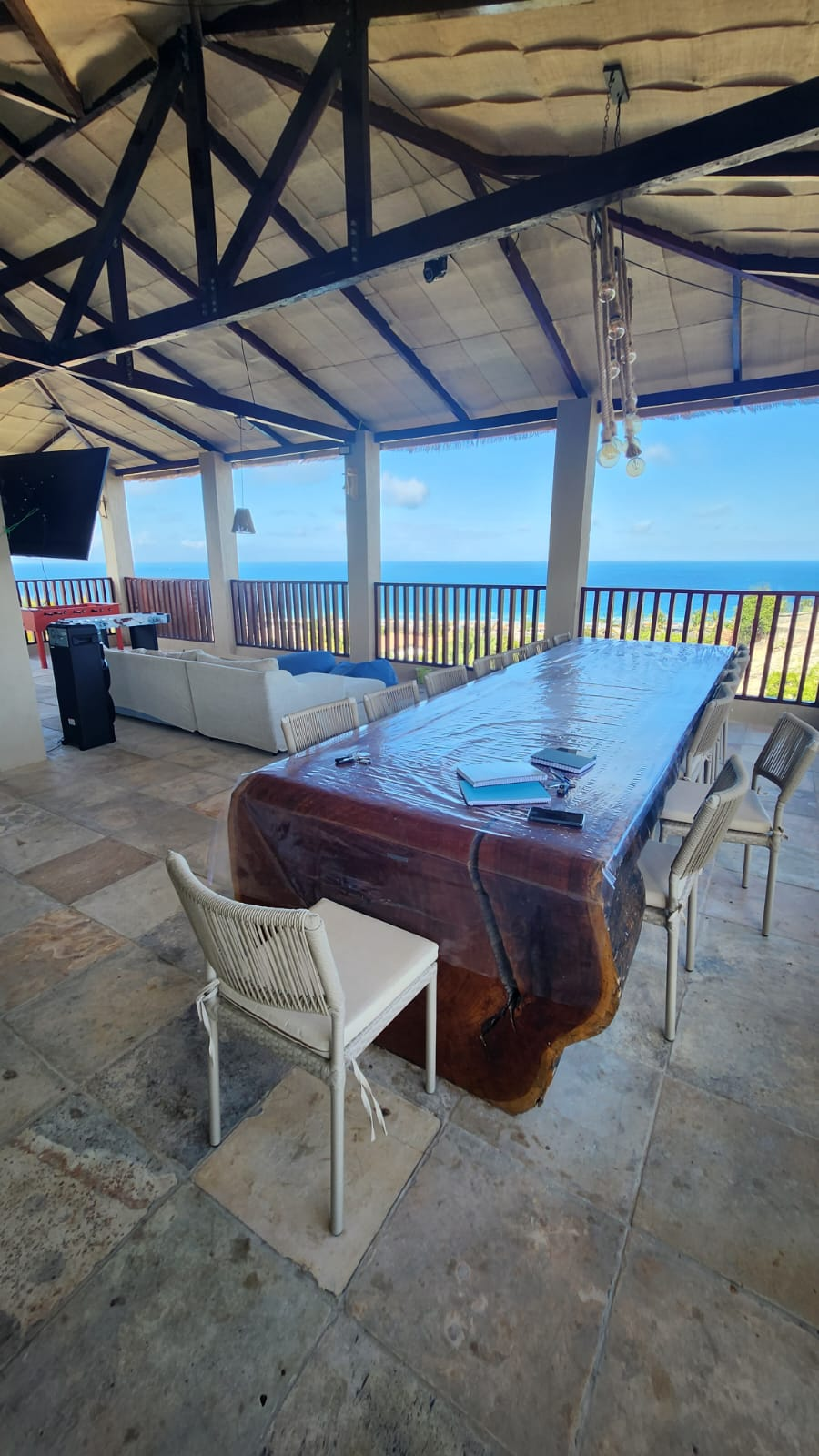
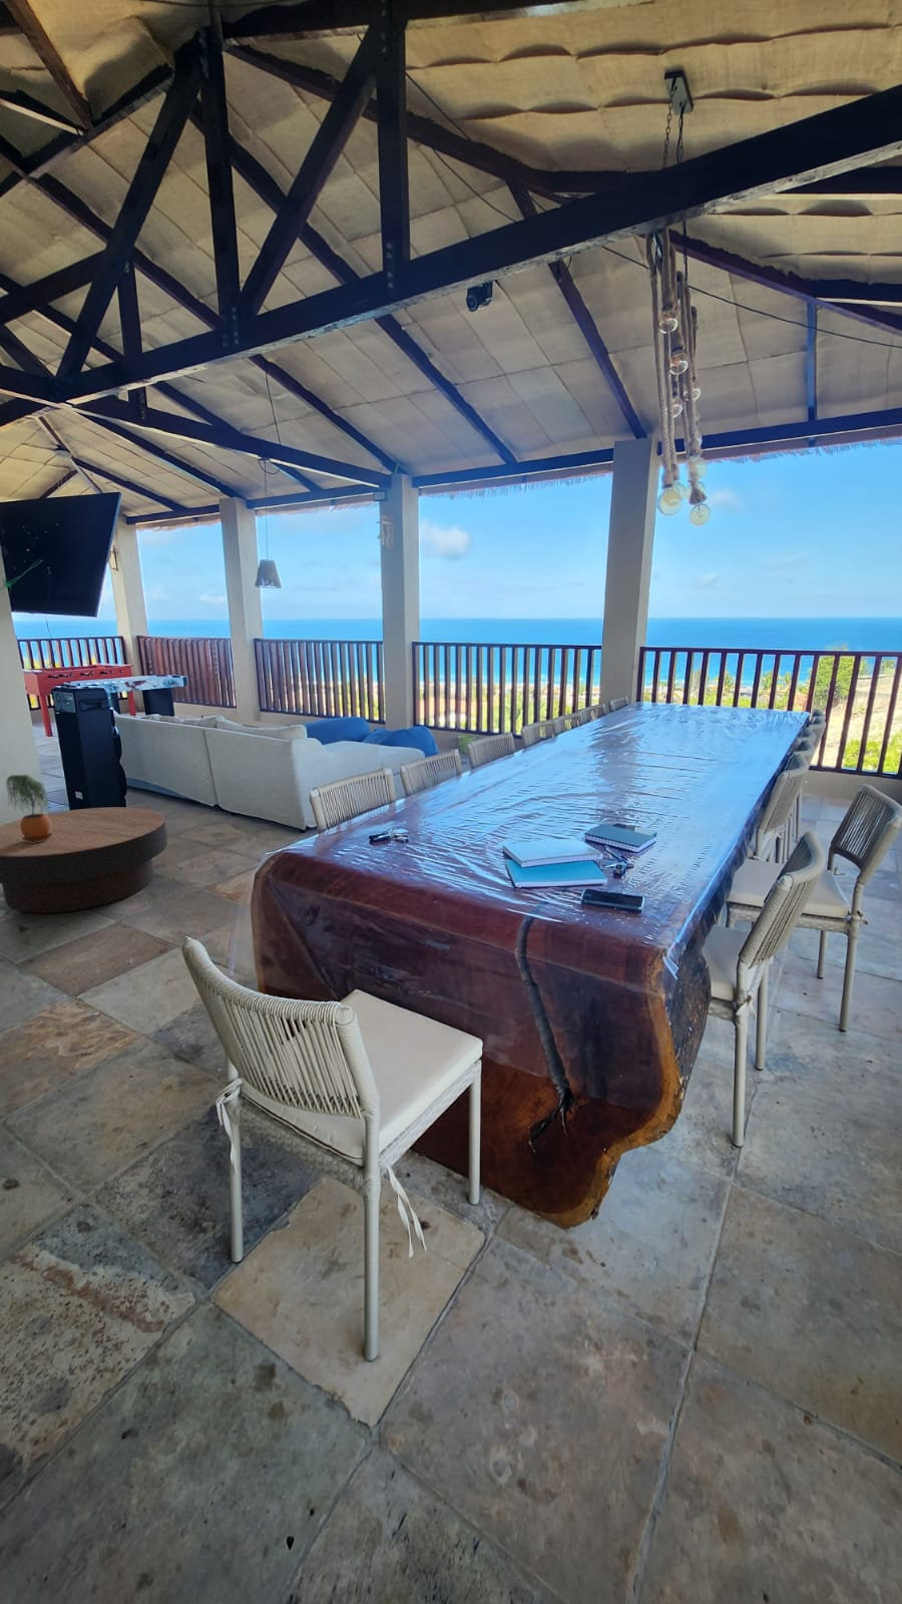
+ coffee table (78, 857)
+ potted plant (29, 808)
